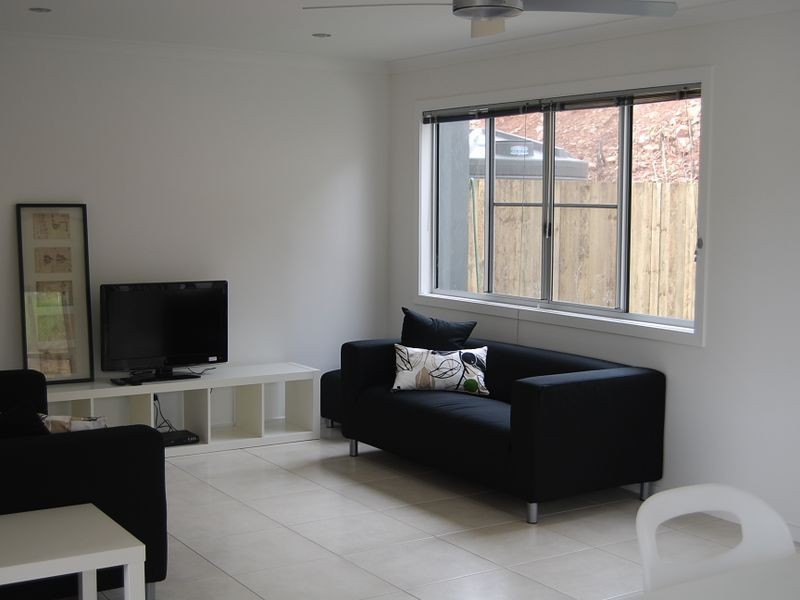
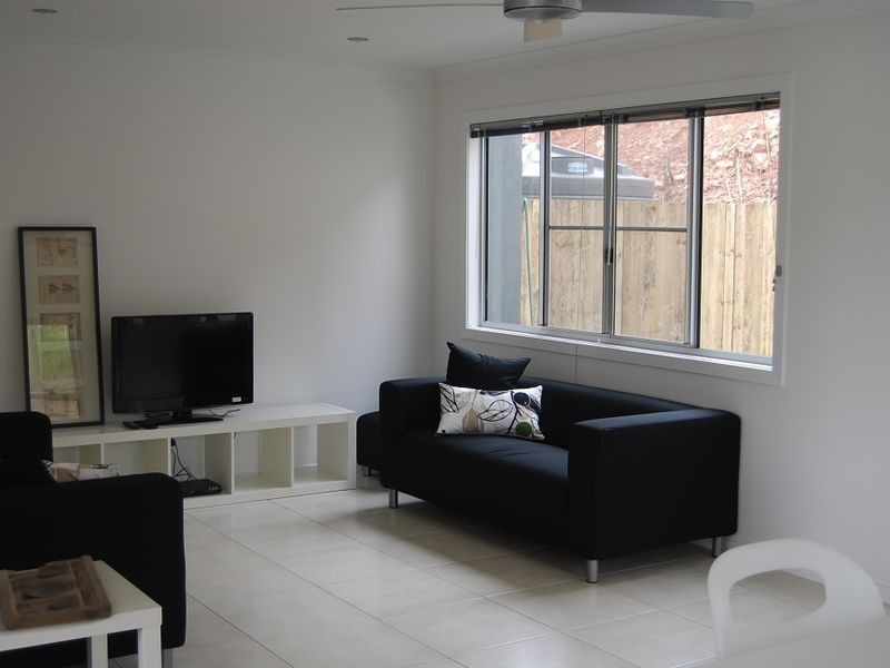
+ decorative tray (51, 590)
